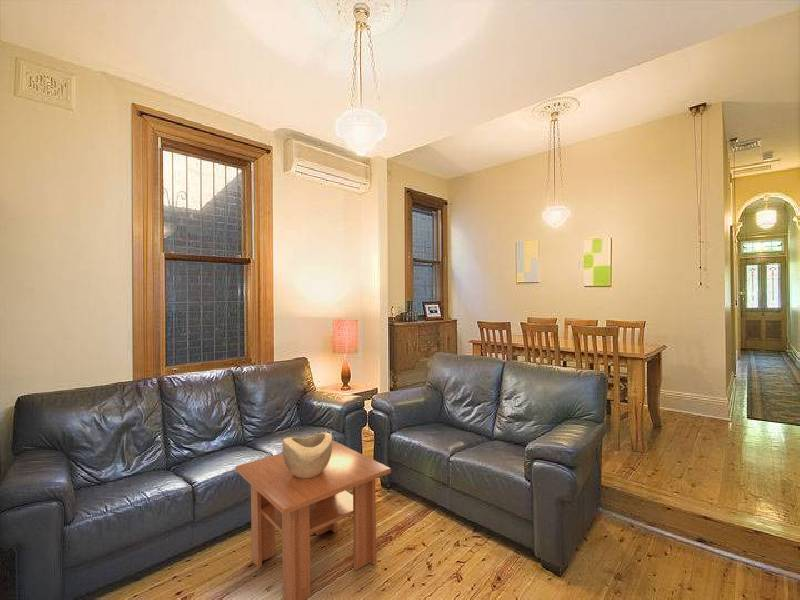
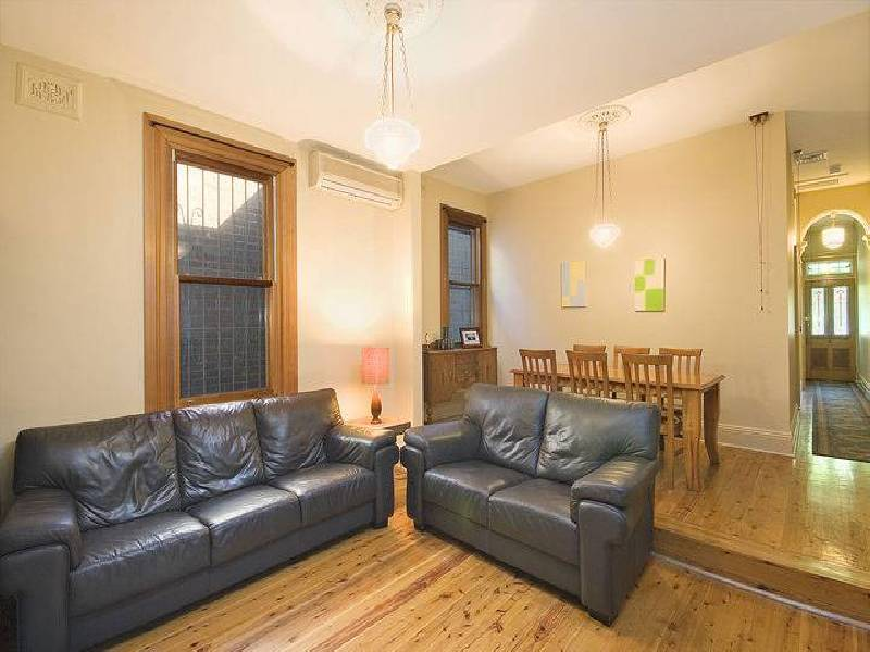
- coffee table (312, 514)
- decorative bowl (308, 454)
